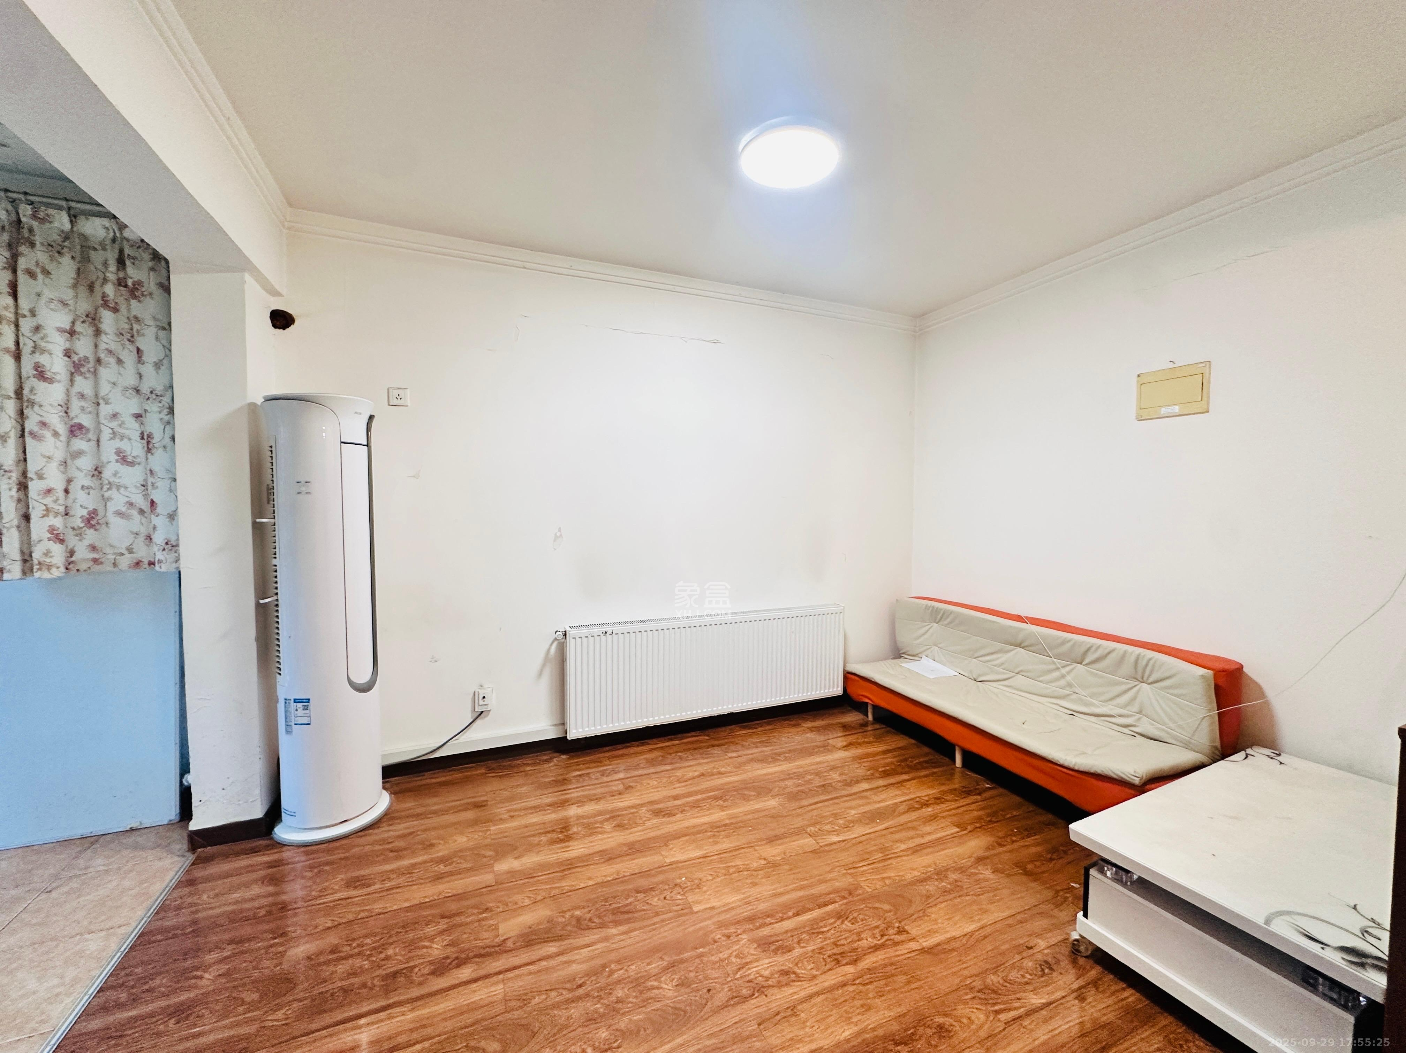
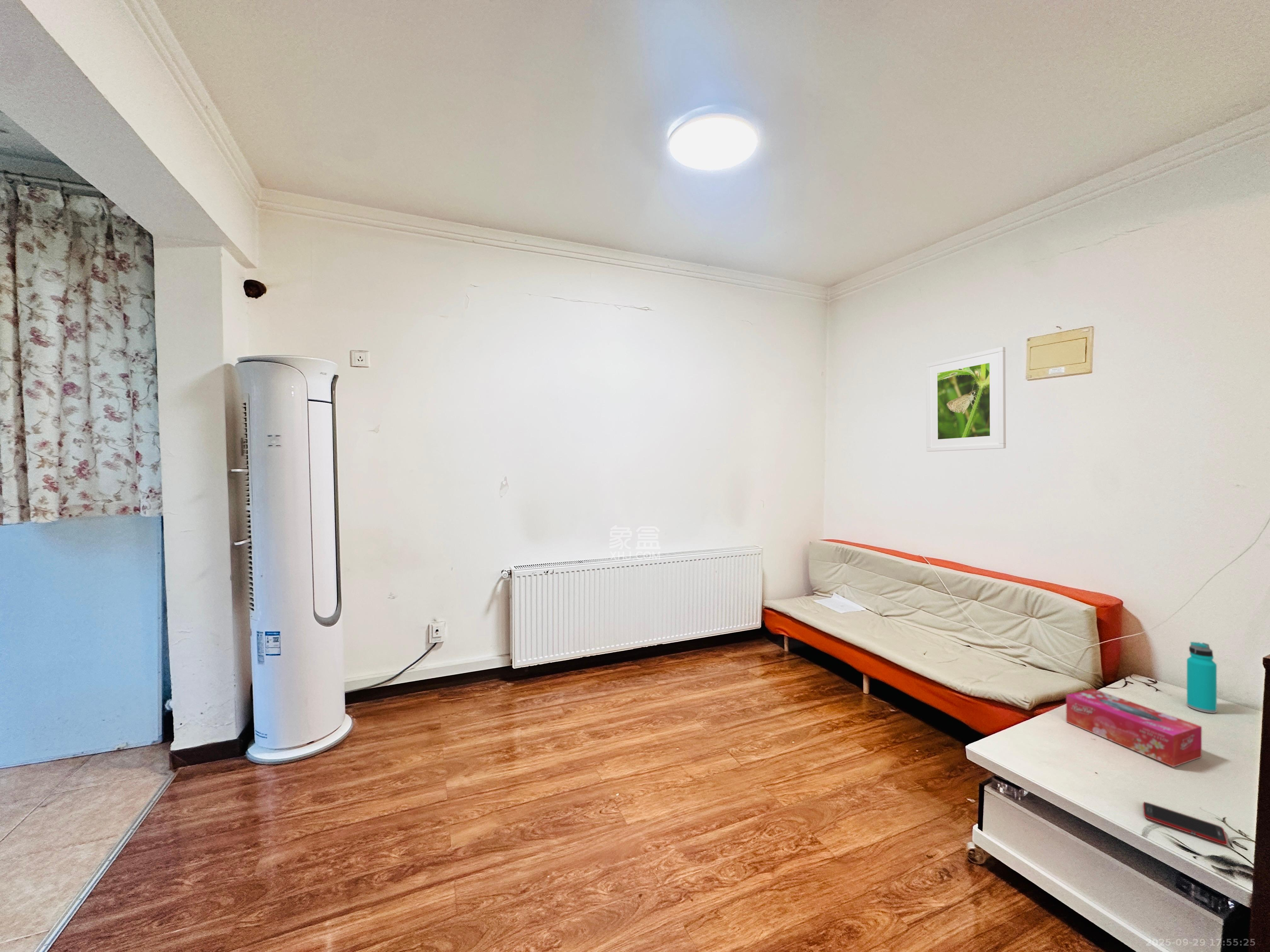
+ cell phone (1183, 822)
+ tissue box (1129, 724)
+ water bottle (1201, 676)
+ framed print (963, 403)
